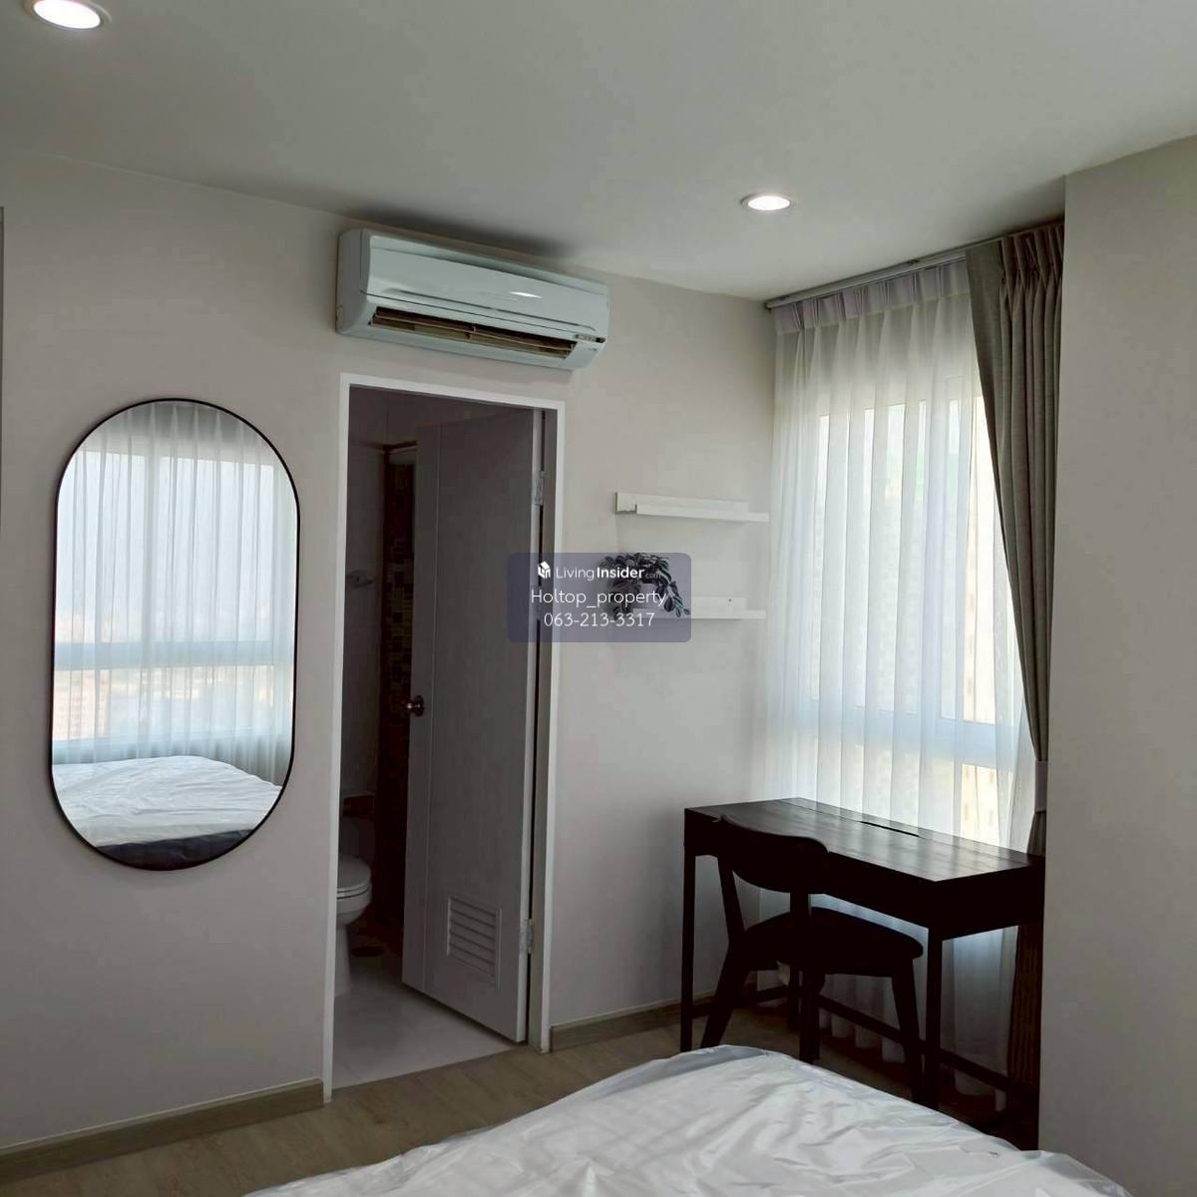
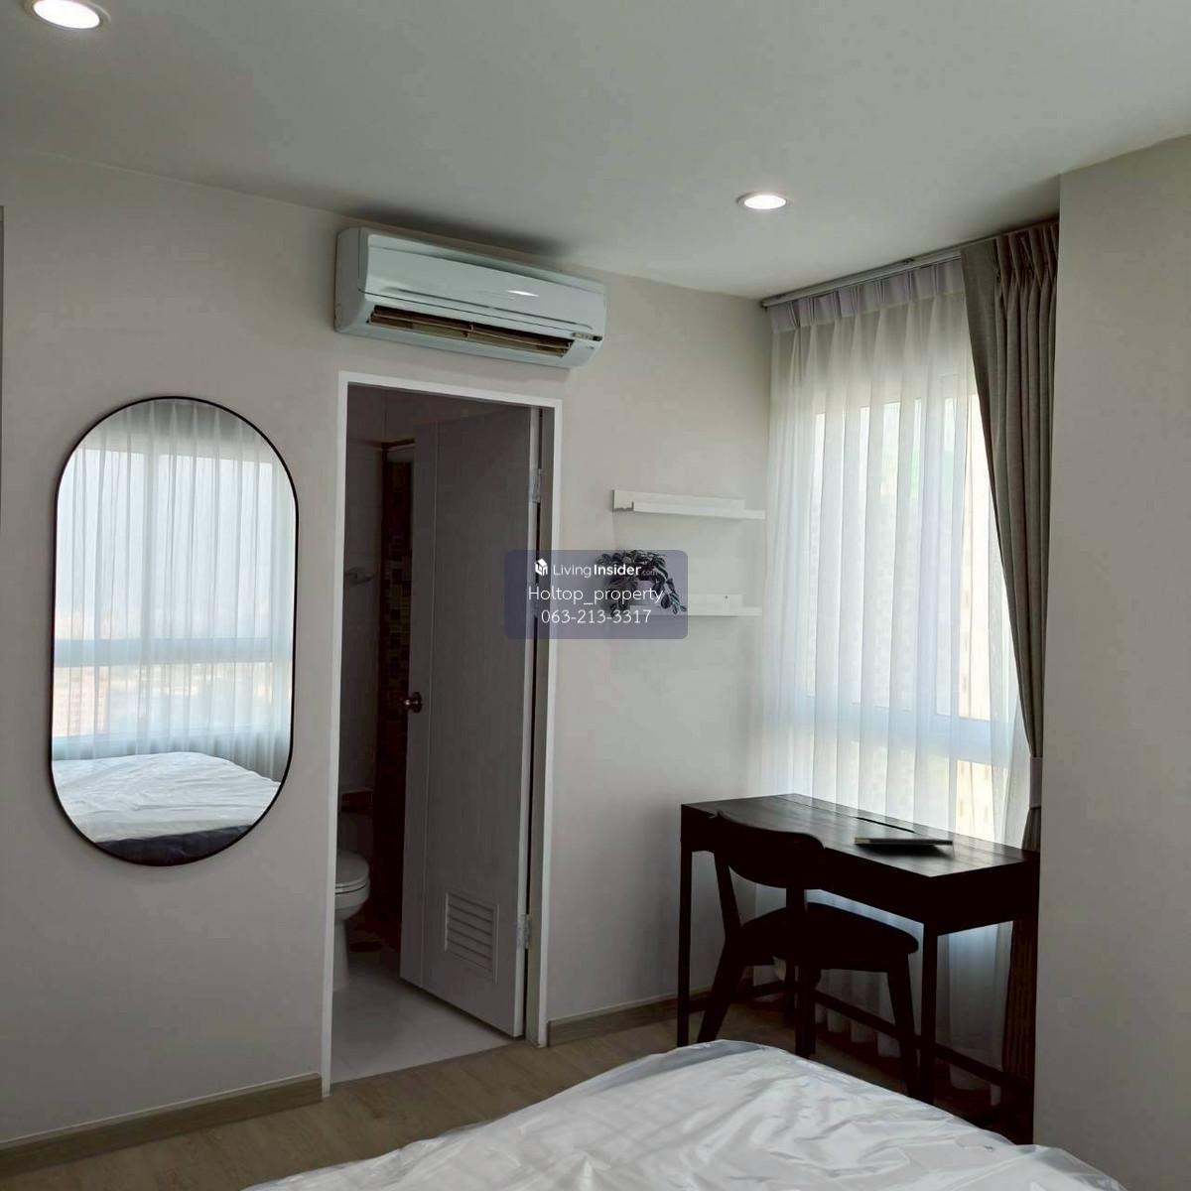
+ notepad (901, 841)
